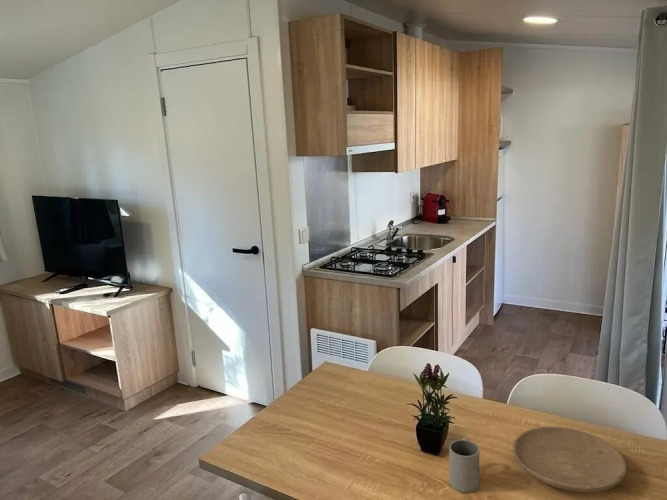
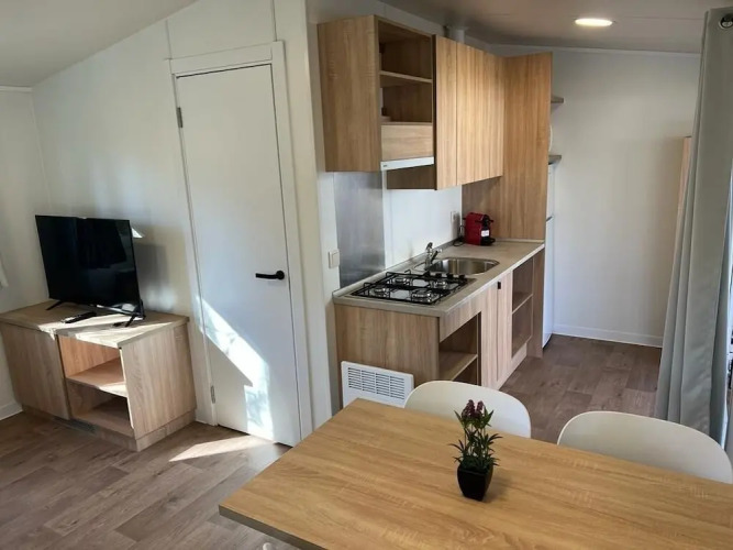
- plate (566, 461)
- mug (464, 460)
